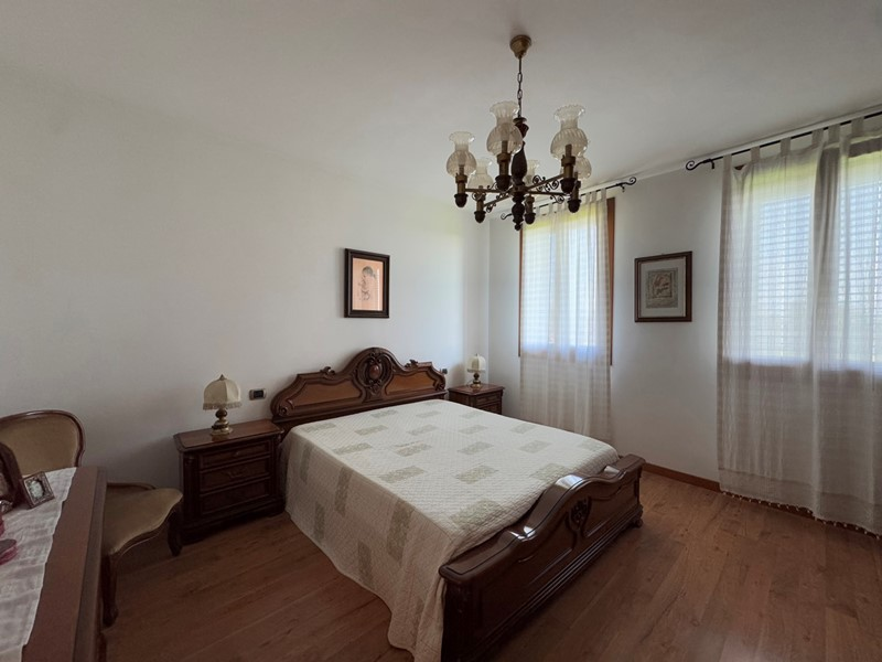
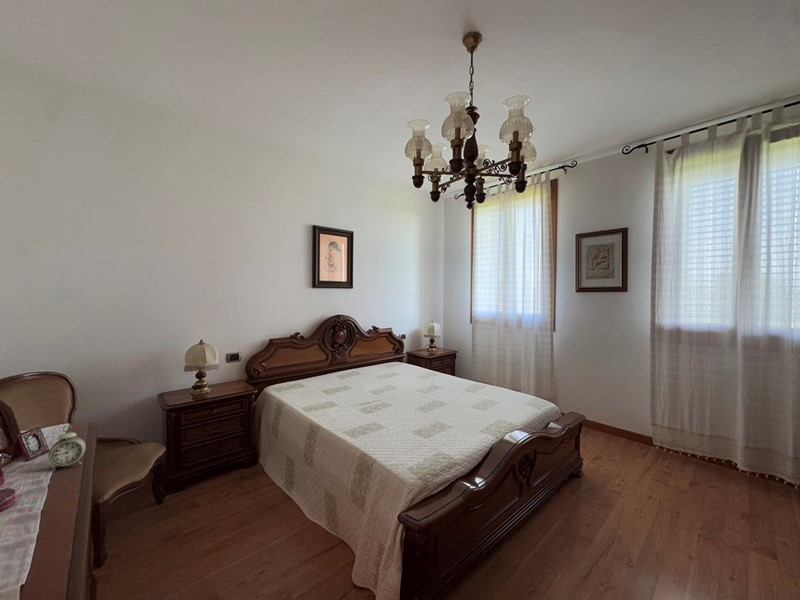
+ alarm clock (67, 446)
